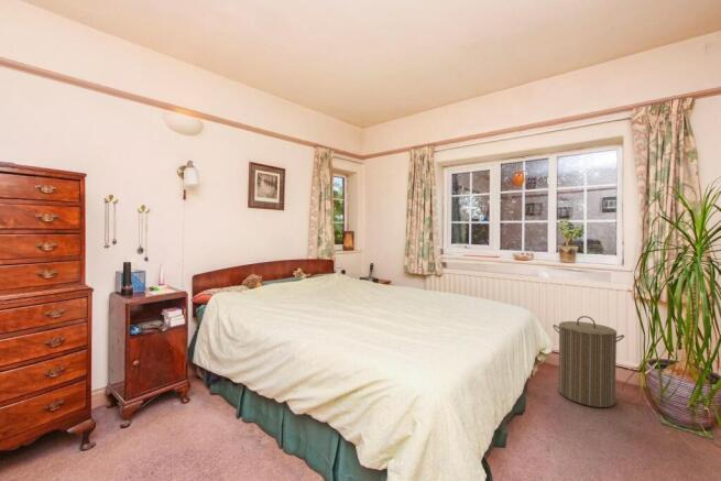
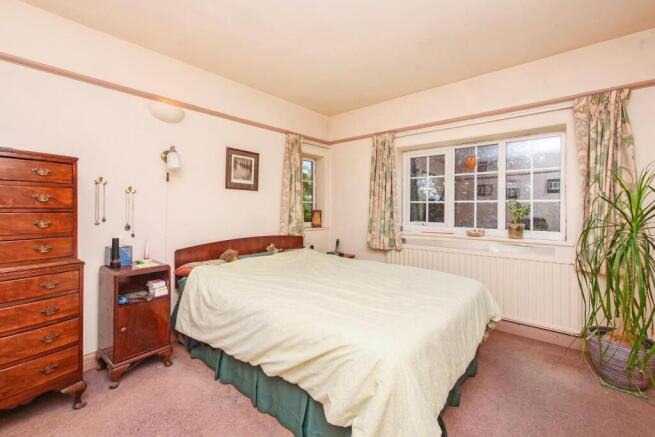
- laundry hamper (586, 356)
